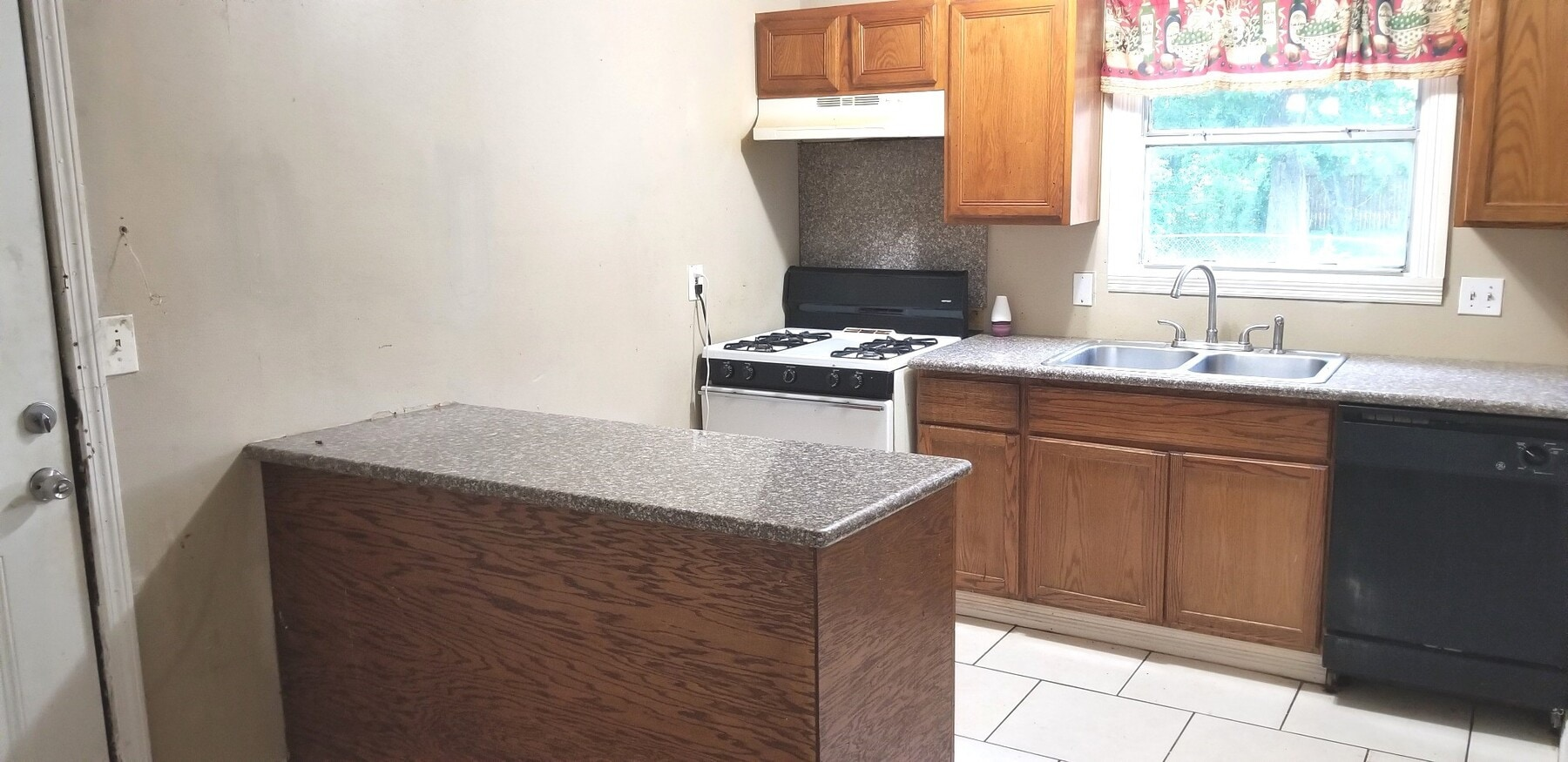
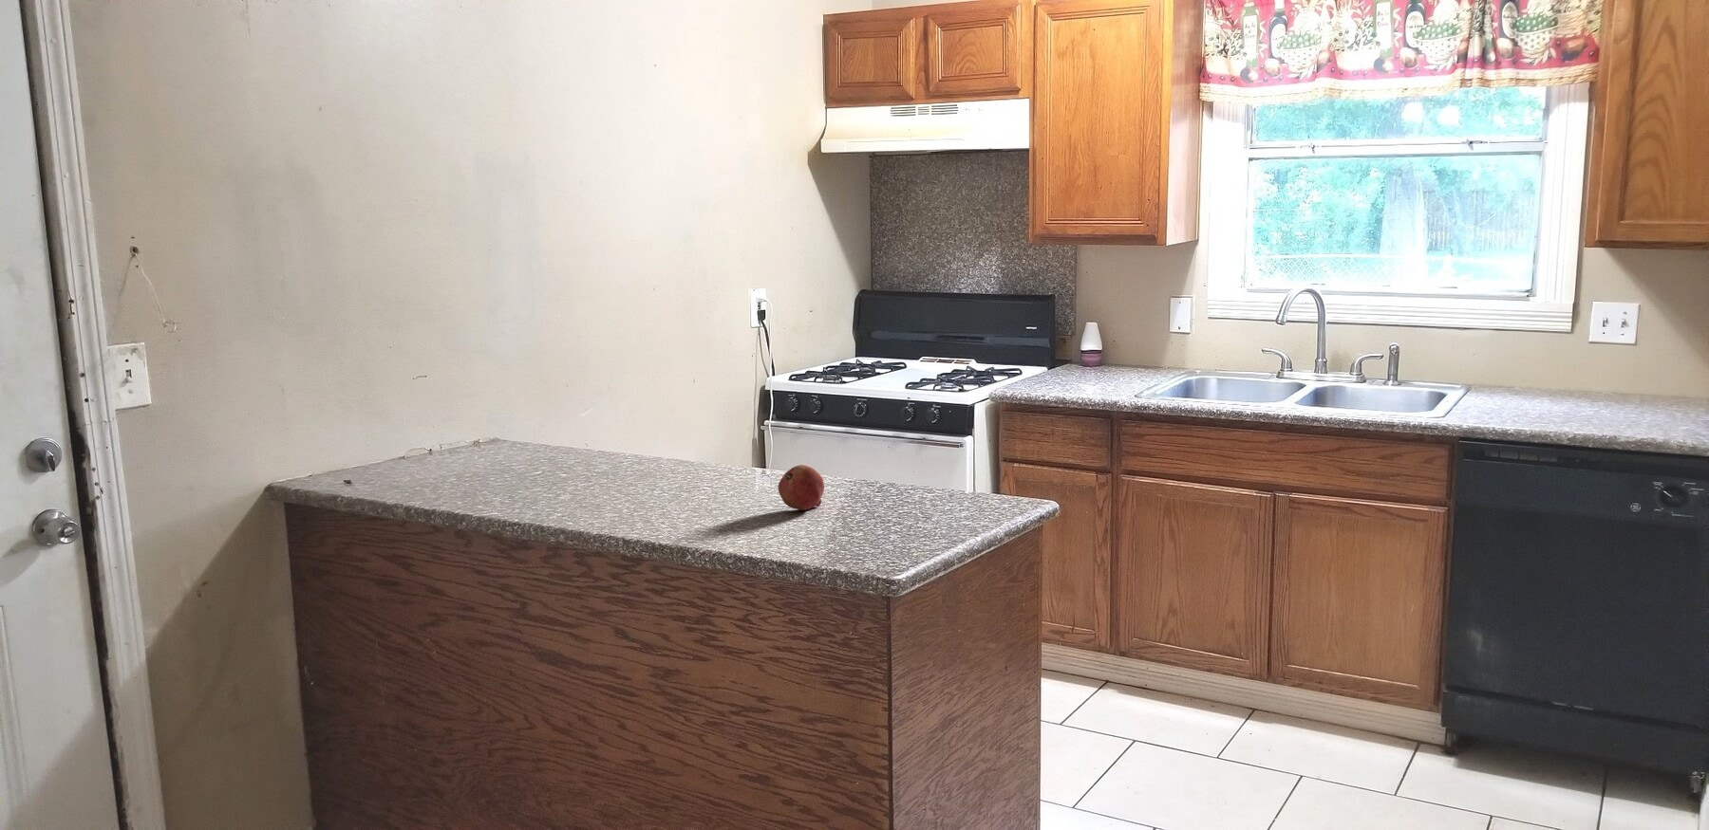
+ fruit (801, 487)
